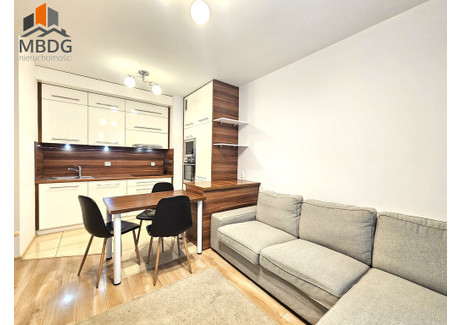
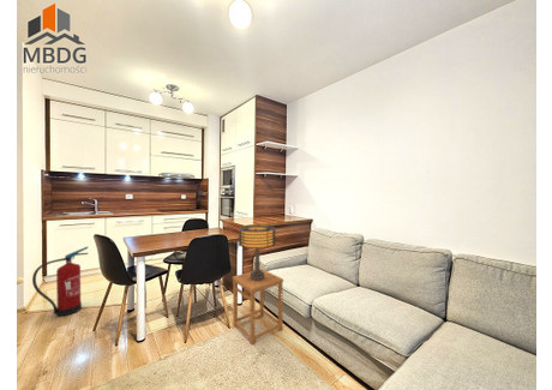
+ side table (260, 302)
+ fire extinguisher (62, 282)
+ table lamp (257, 251)
